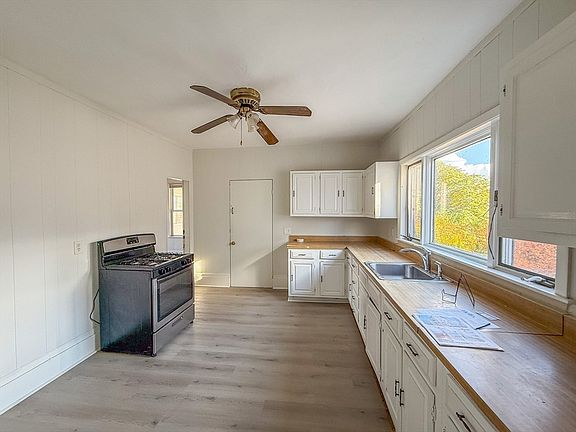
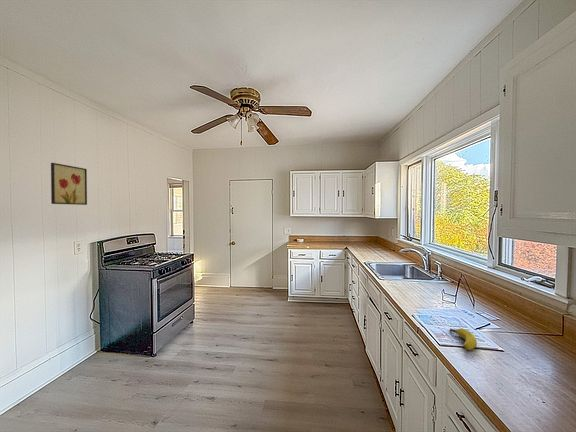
+ wall art (69, 185)
+ banana (463, 336)
